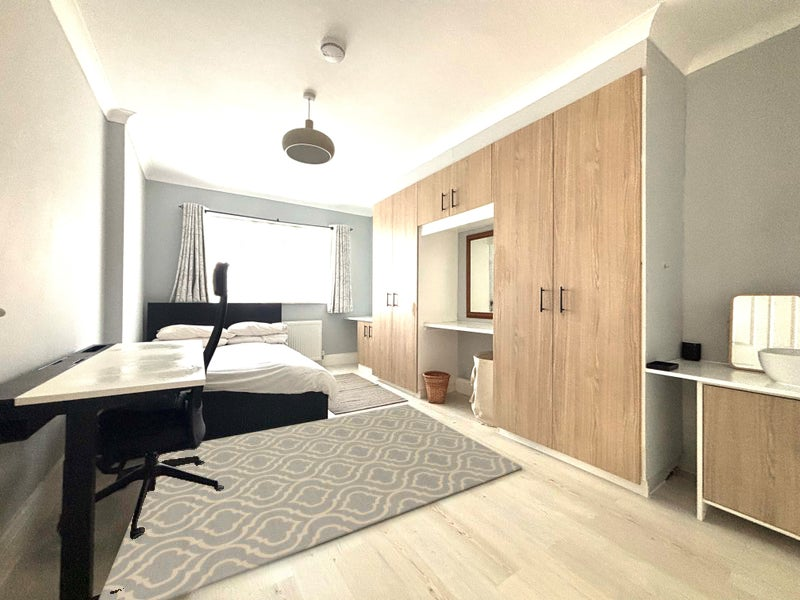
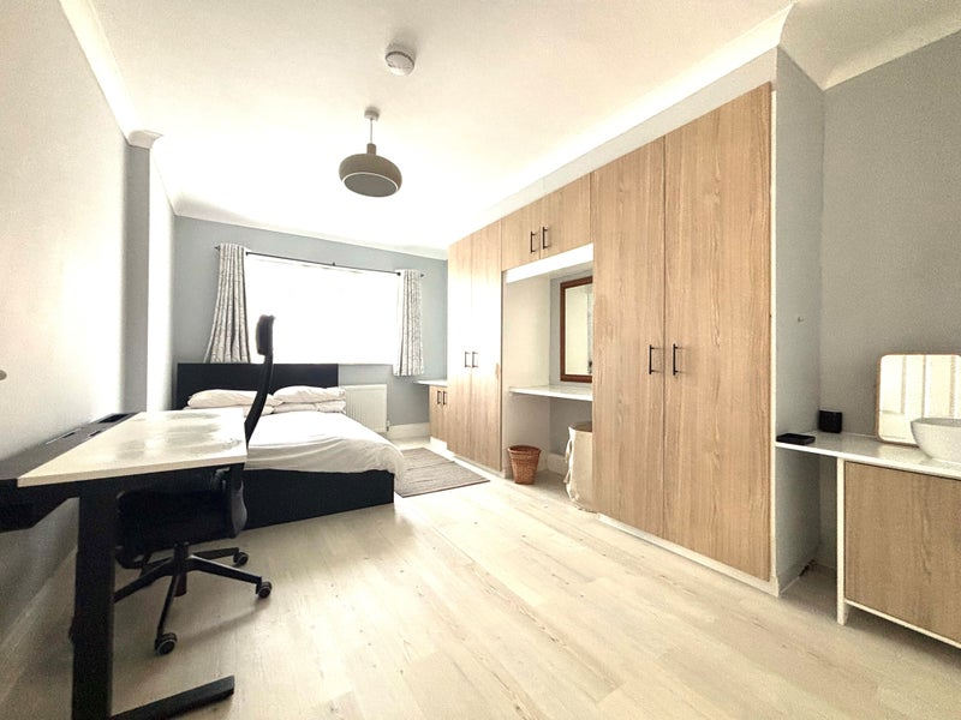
- rug (331, 458)
